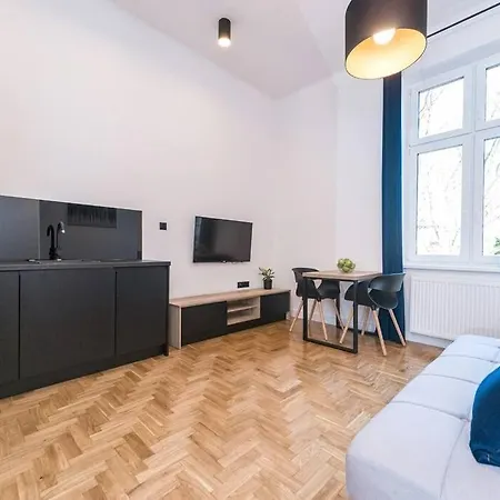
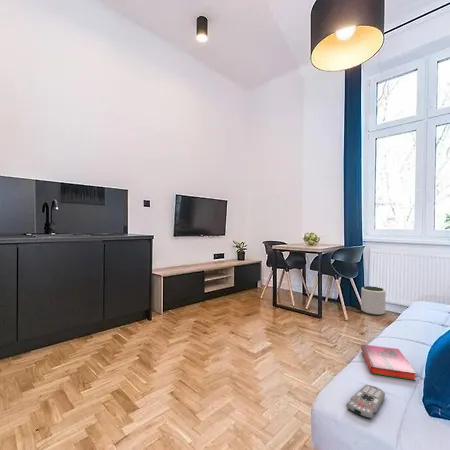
+ remote control (367, 400)
+ plant pot (373, 300)
+ hardback book (385, 360)
